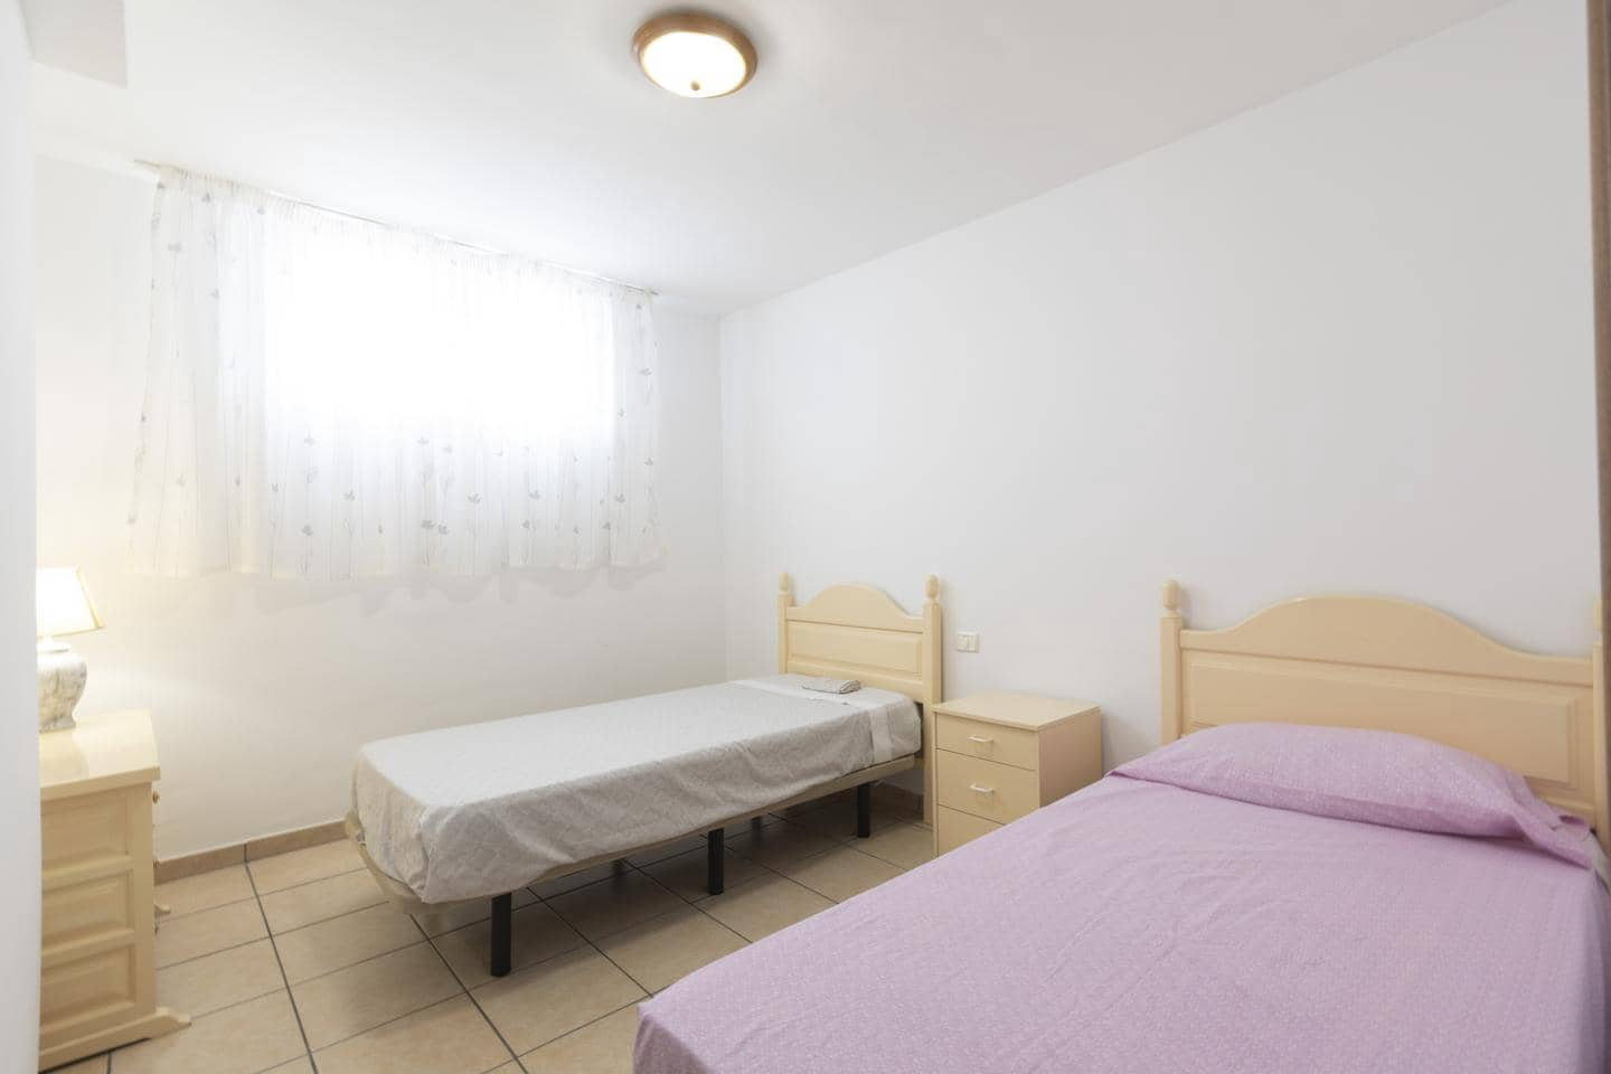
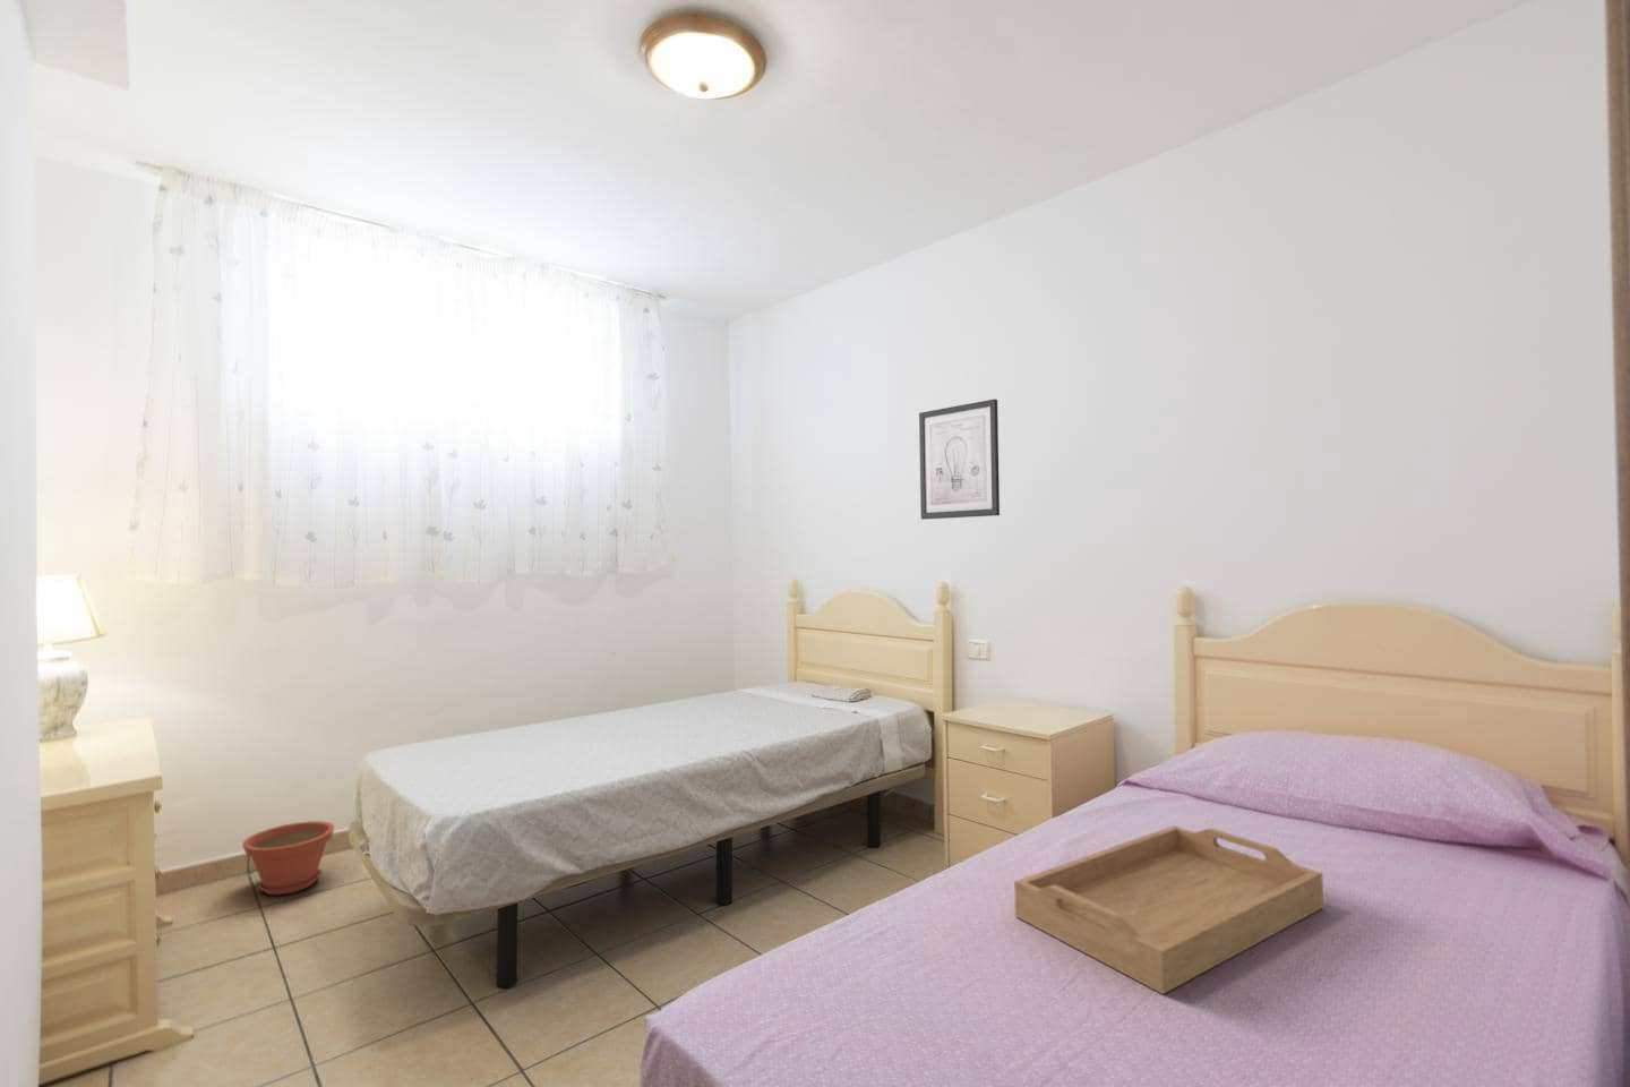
+ serving tray (1169, 889)
+ wall art (957, 461)
+ plant pot (290, 859)
